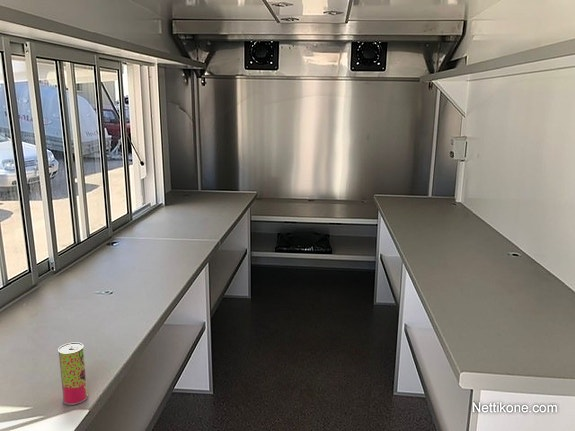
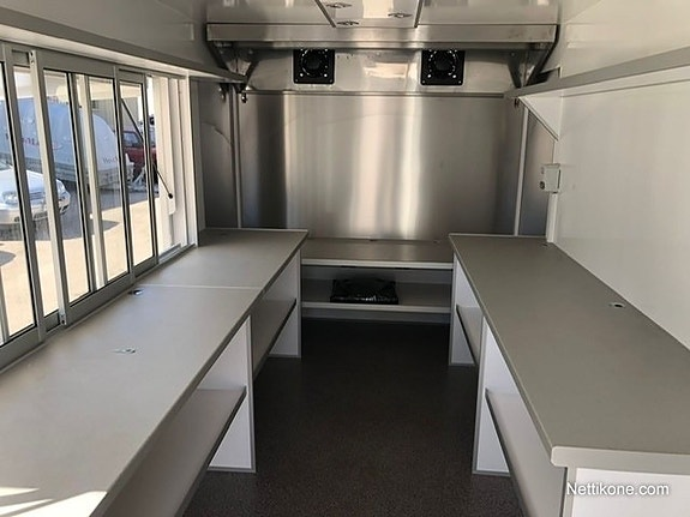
- beverage can (73, 373)
